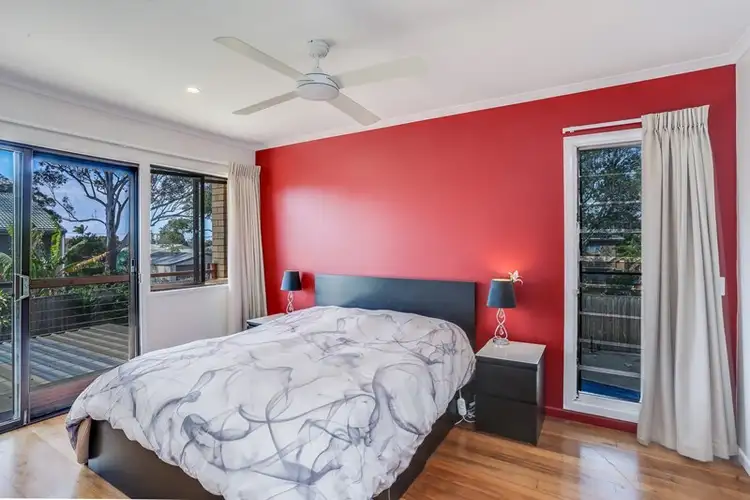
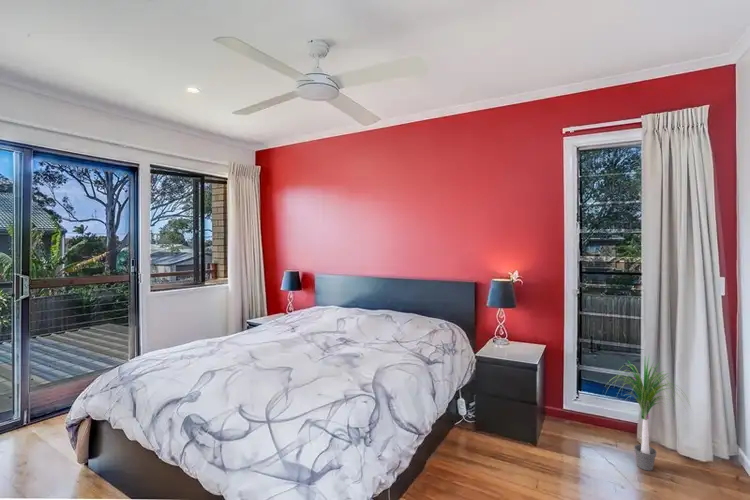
+ potted plant (644, 408)
